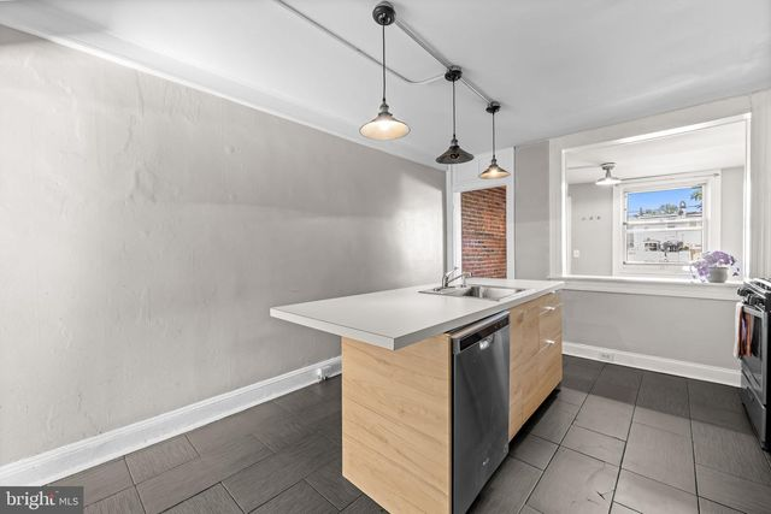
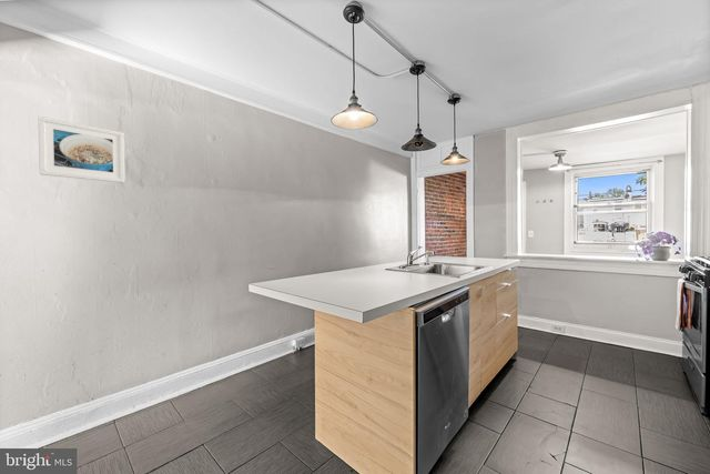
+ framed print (84, 152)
